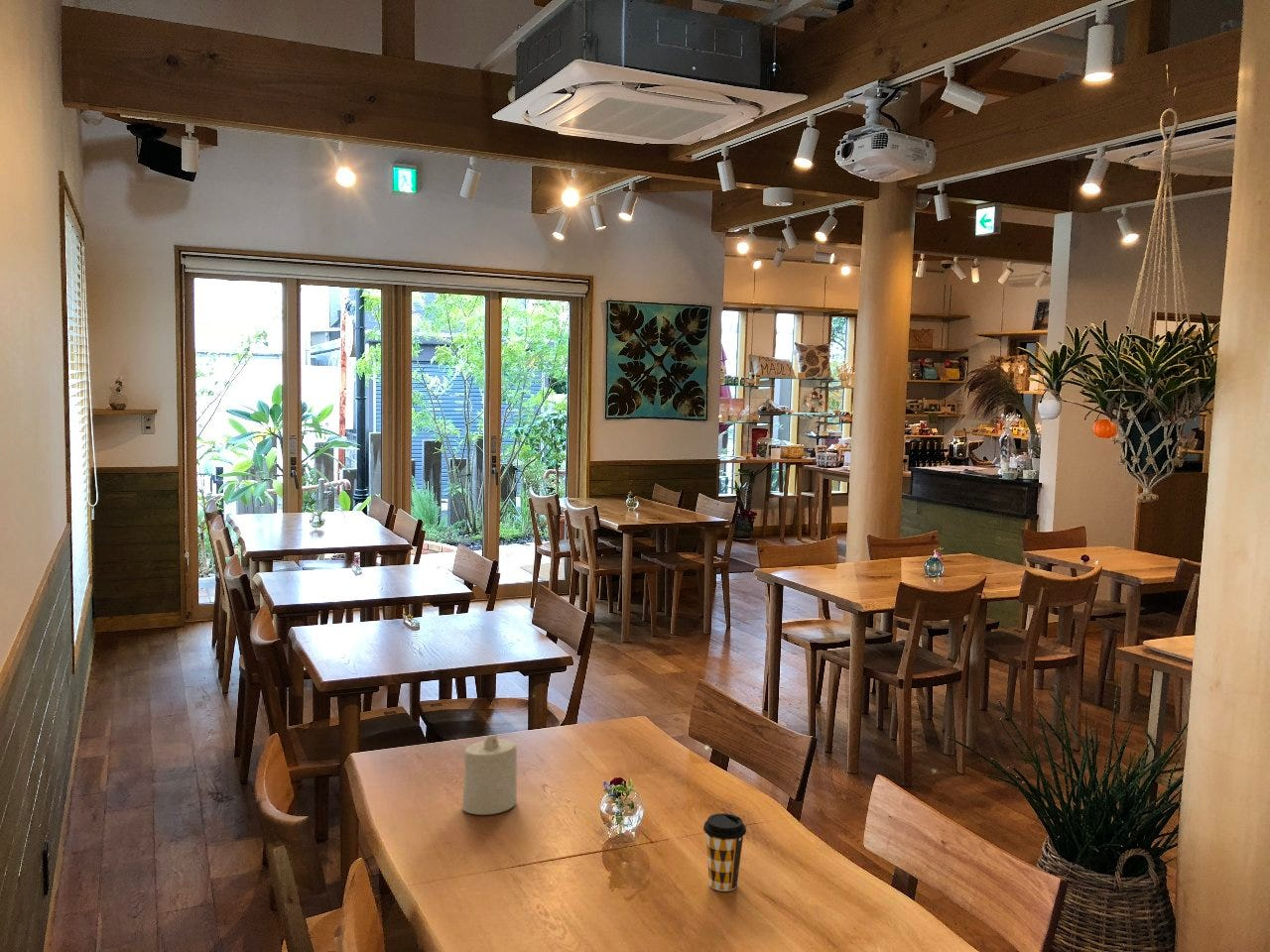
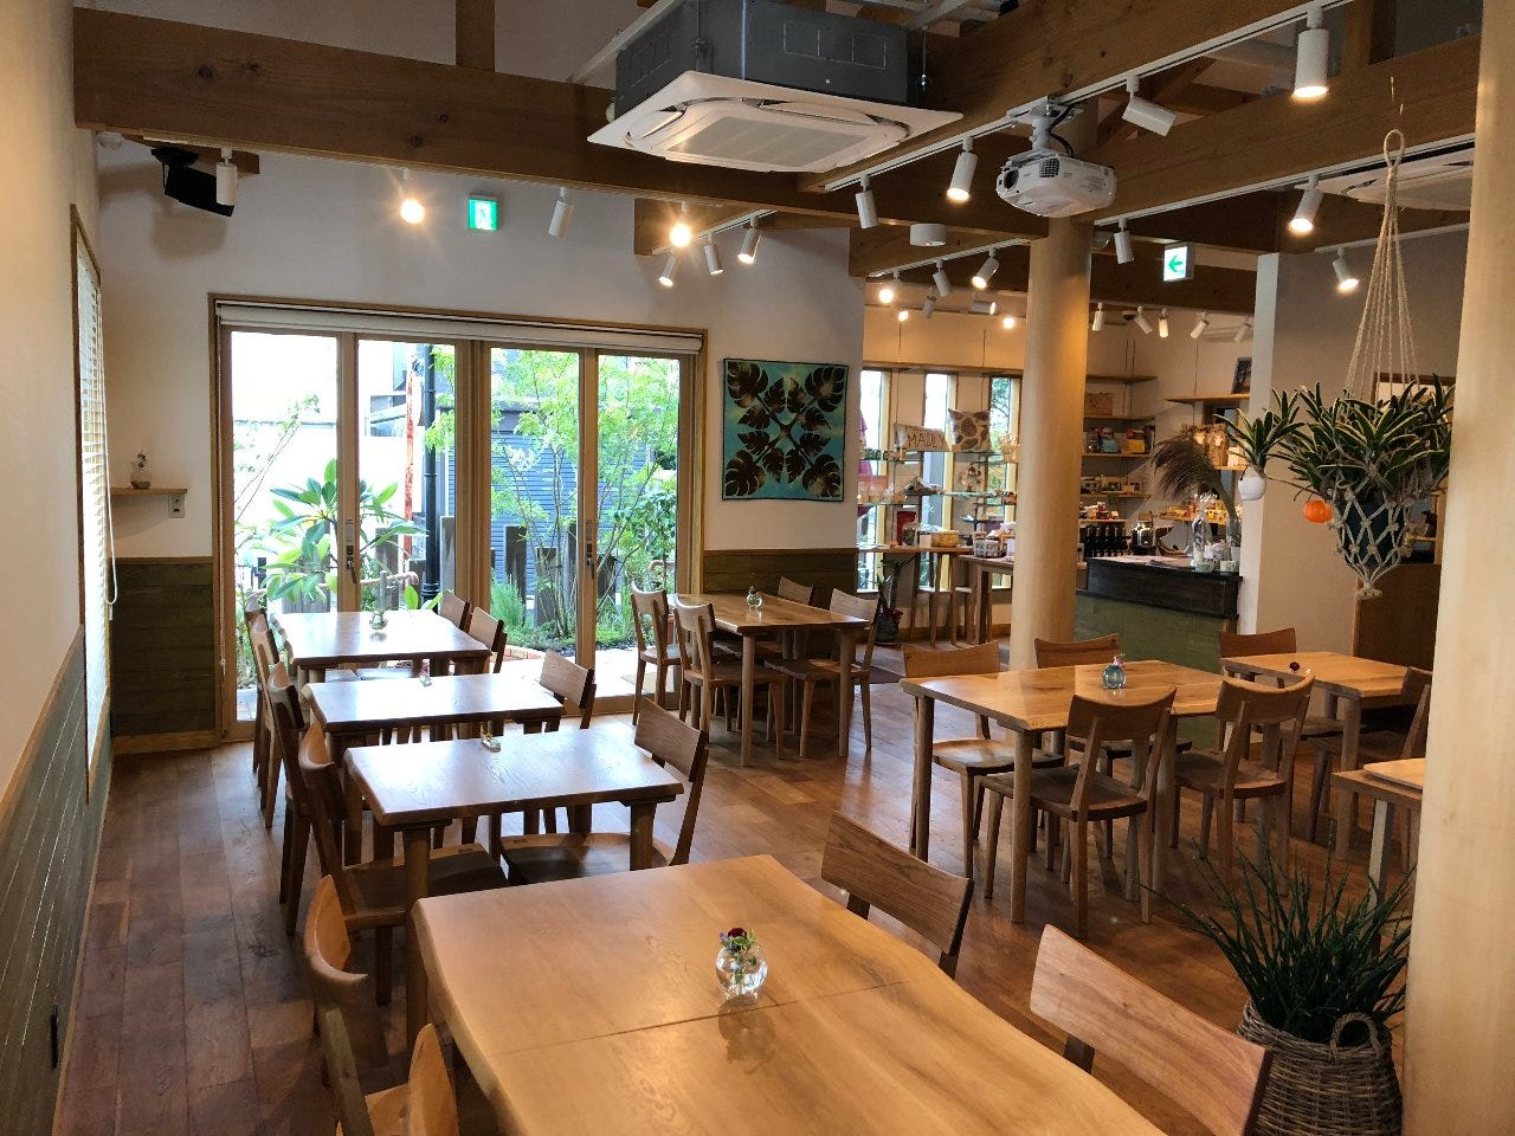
- candle (490, 771)
- coffee cup (723, 852)
